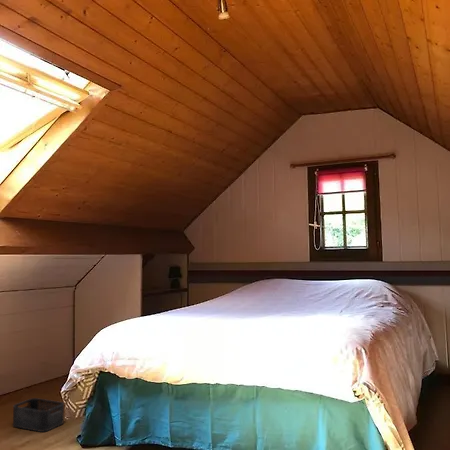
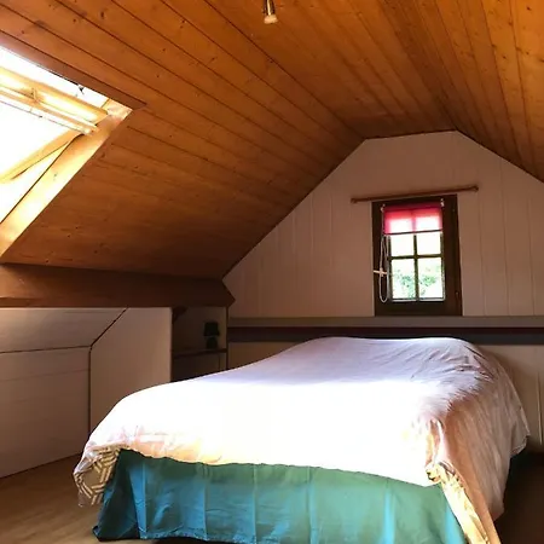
- storage bin (38, 414)
